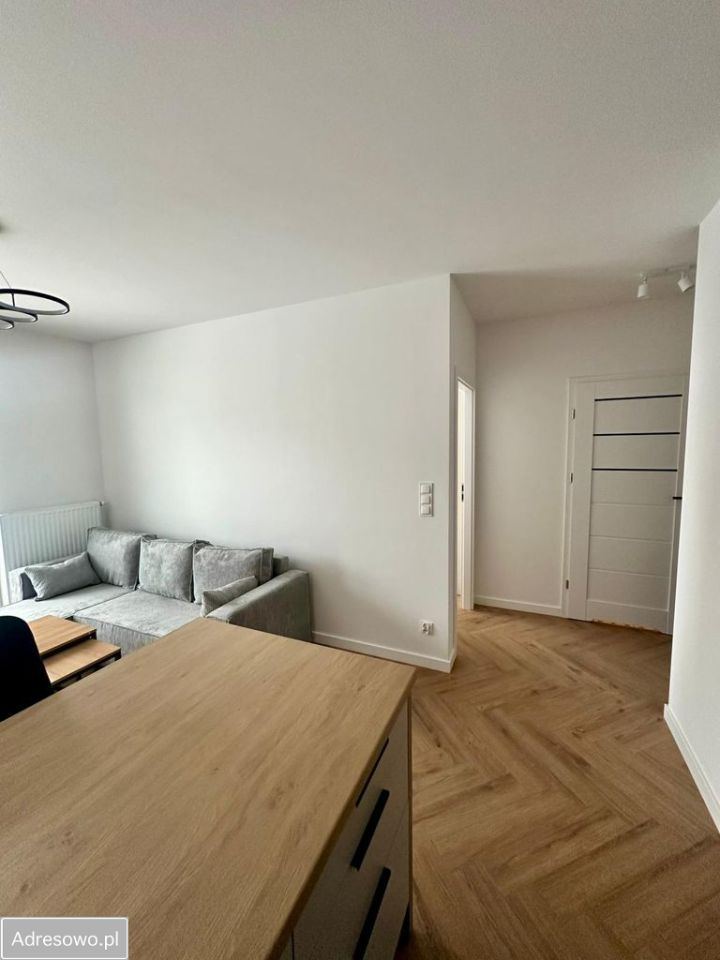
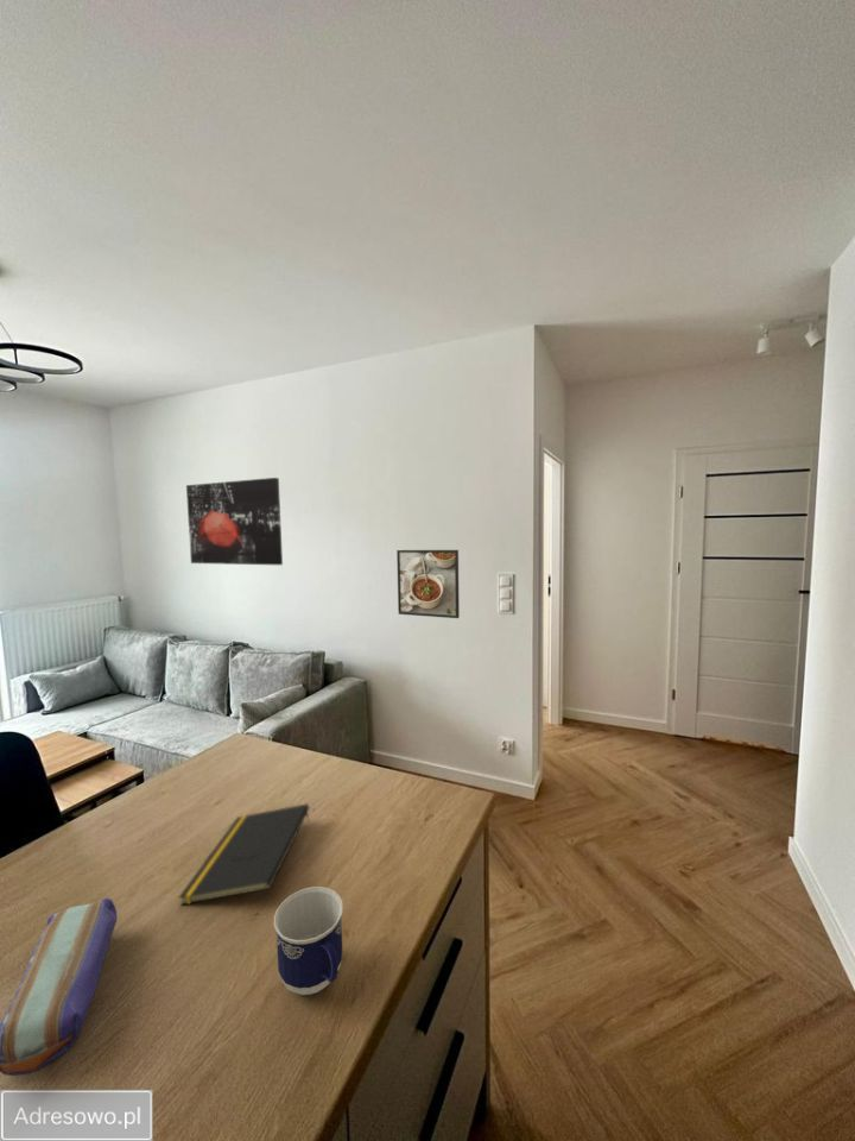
+ cup (315, 951)
+ notepad (251, 847)
+ pencil case (64, 970)
+ wall art (232, 523)
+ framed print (426, 582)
